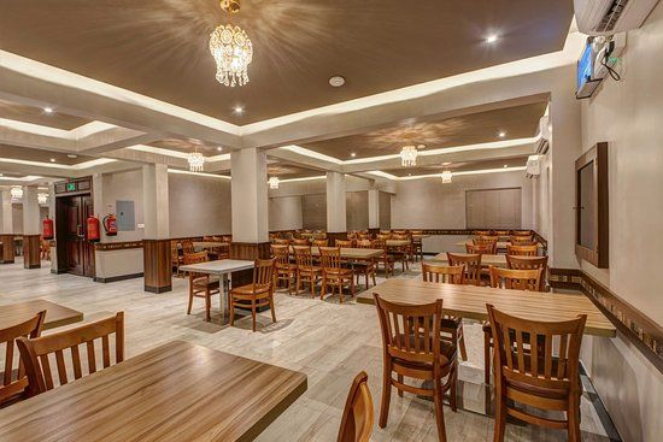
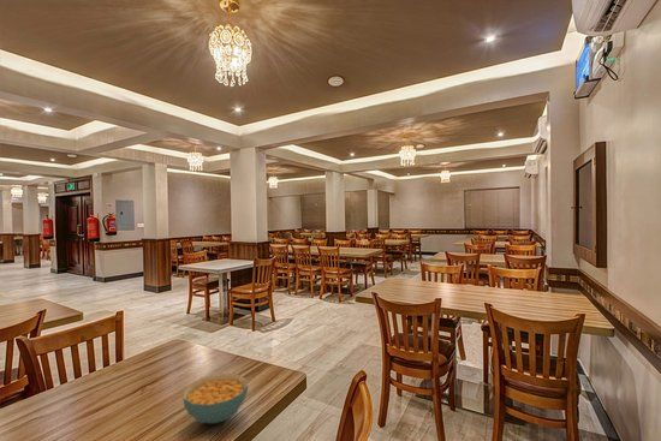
+ cereal bowl (216, 403)
